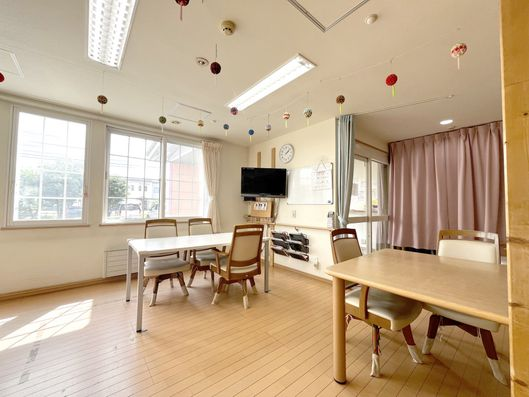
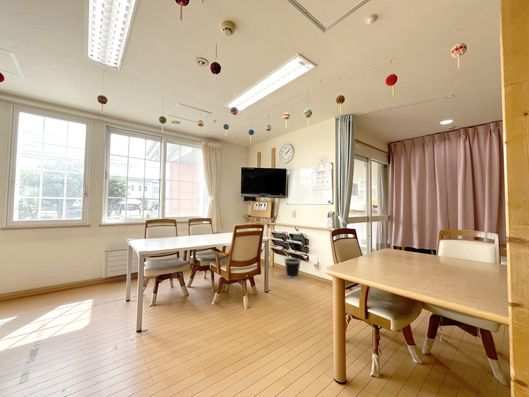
+ wastebasket (292, 268)
